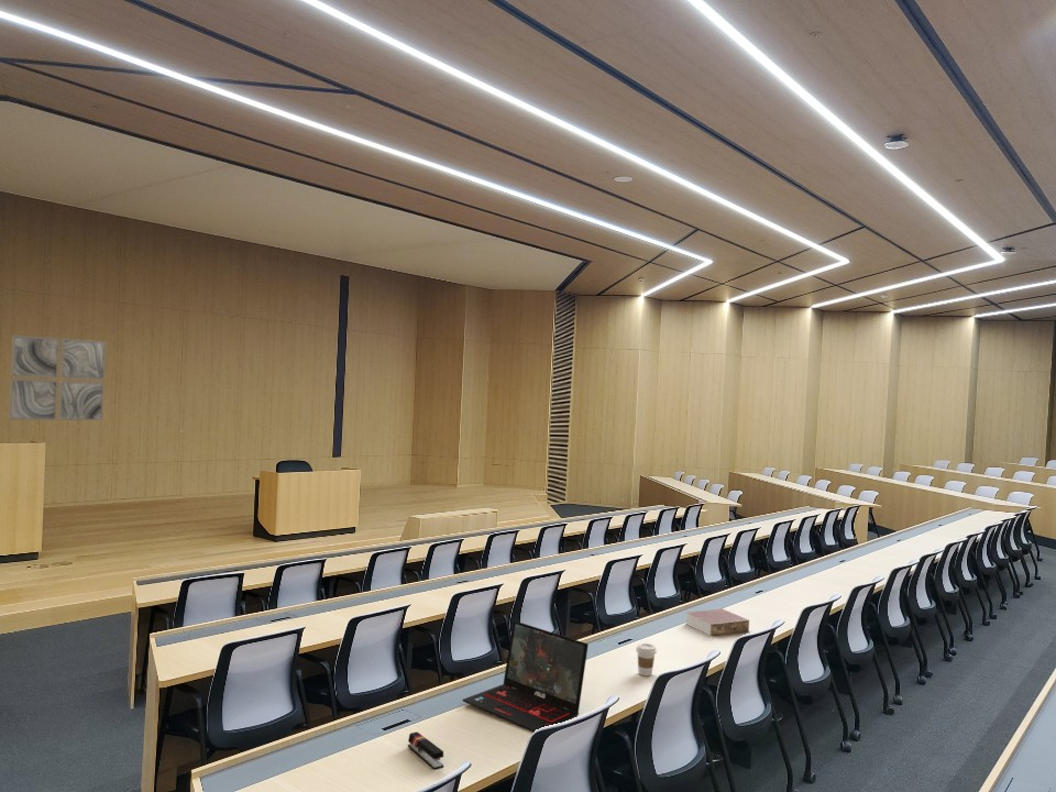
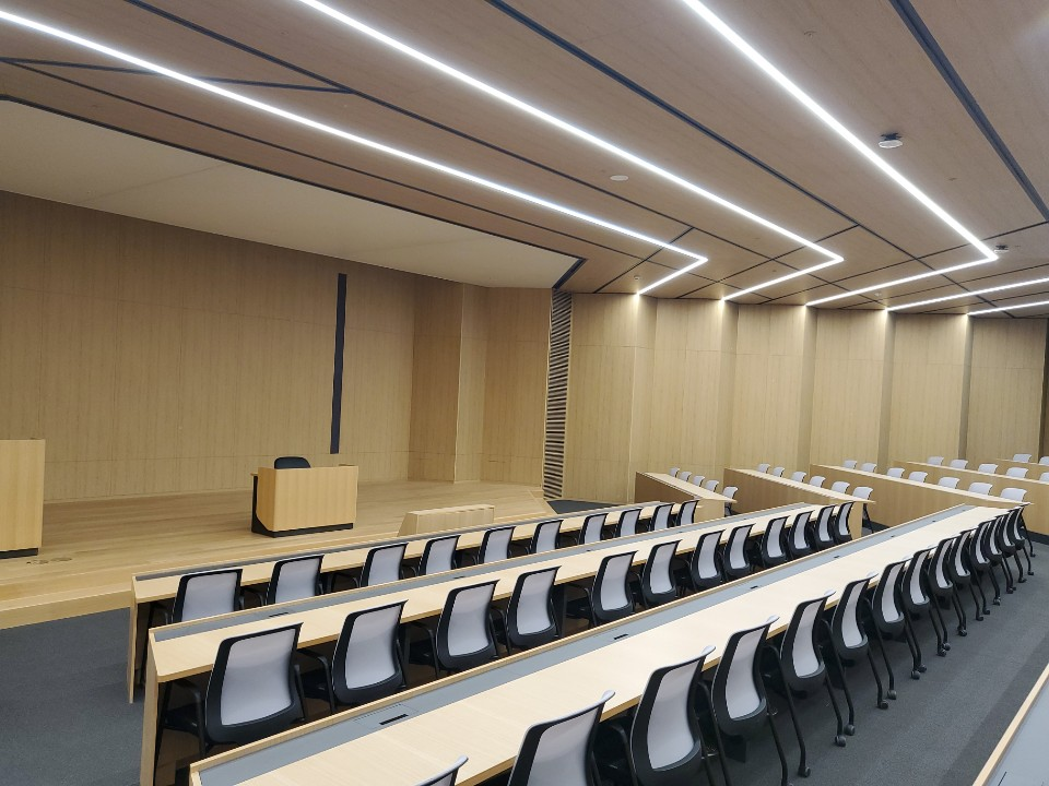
- book (716, 622)
- laptop (525, 673)
- wall art (57, 377)
- stapler (425, 748)
- coffee cup (646, 659)
